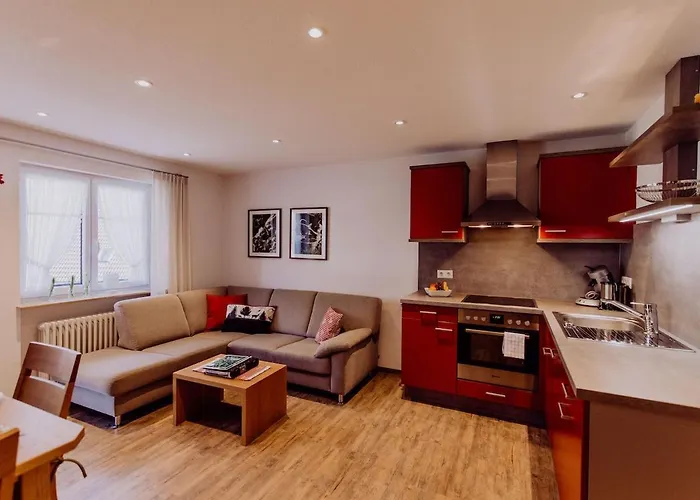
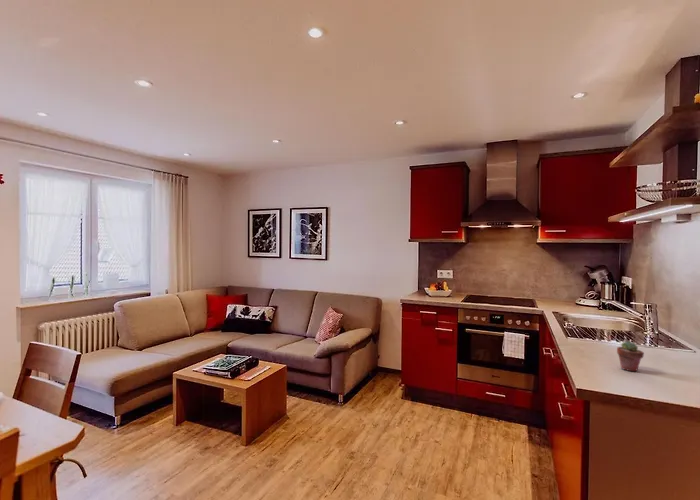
+ potted succulent (629, 355)
